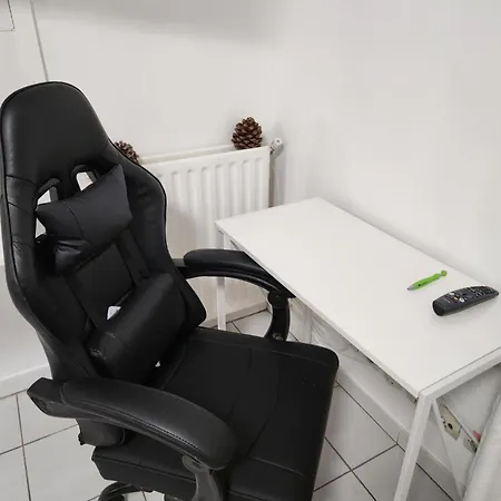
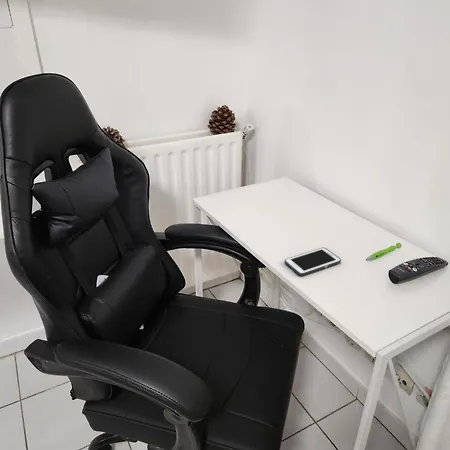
+ cell phone (312, 261)
